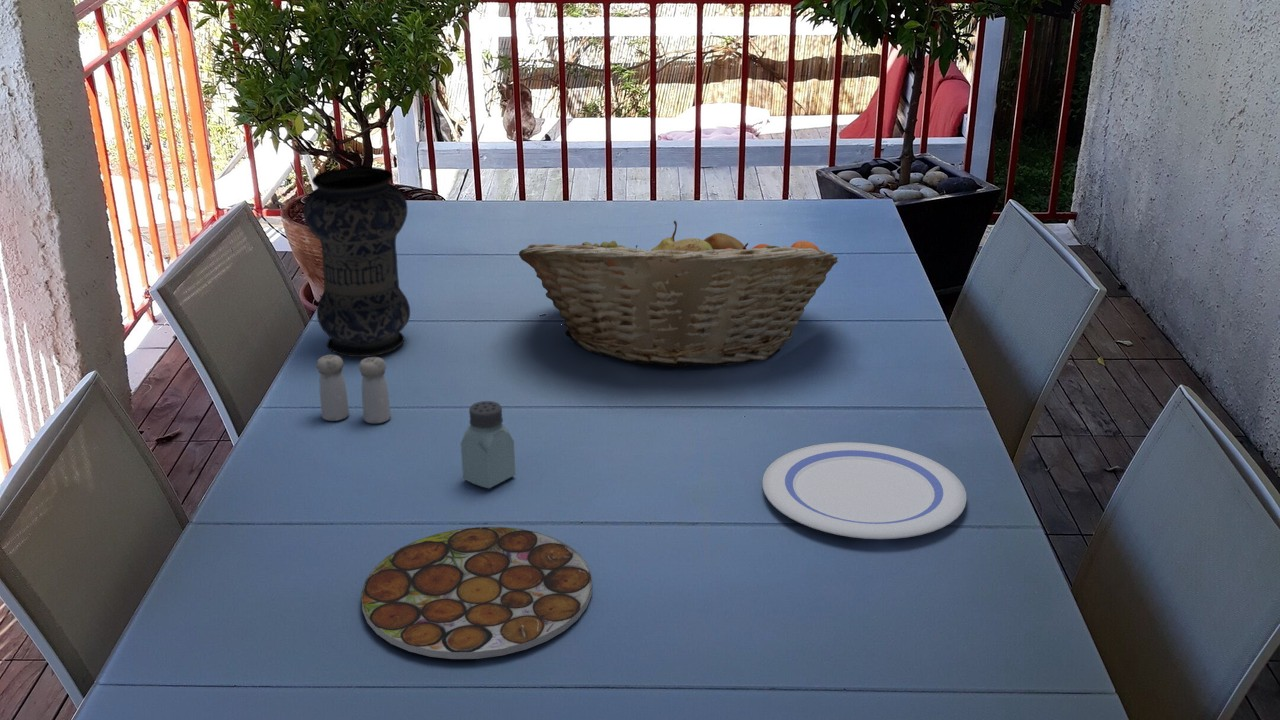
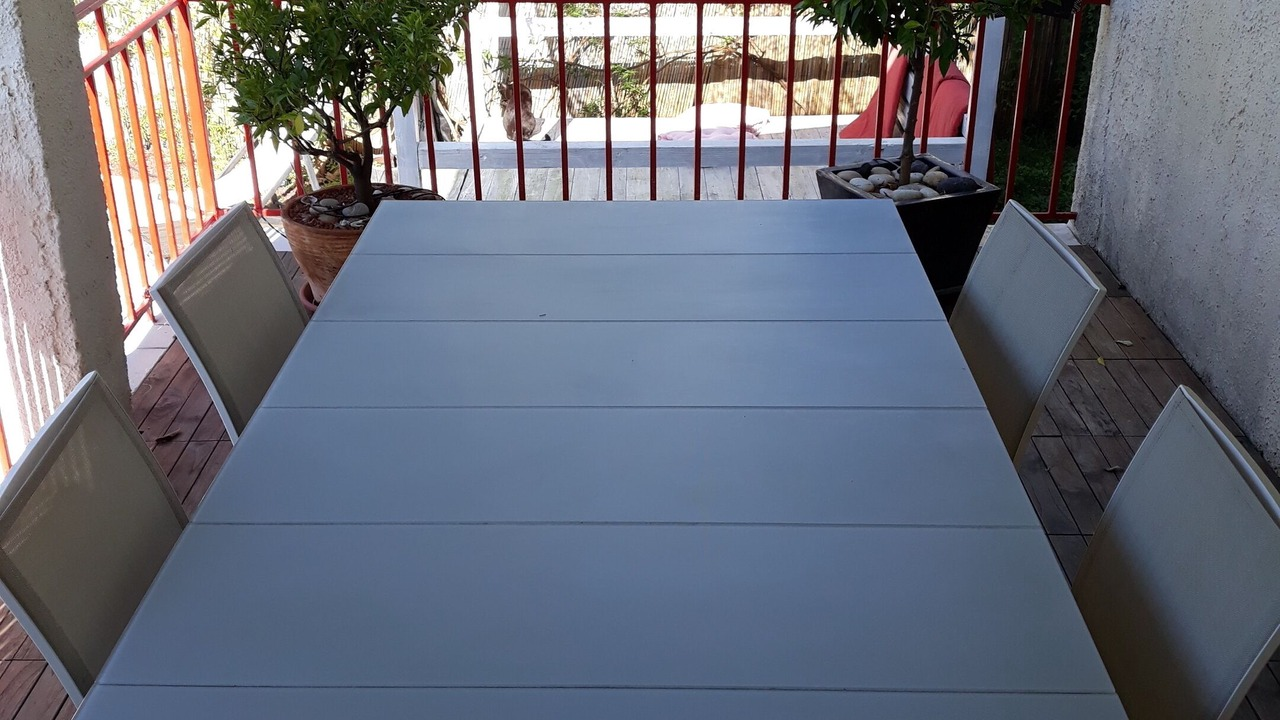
- plate (862, 488)
- fruit basket (677, 279)
- salt and pepper shaker (345, 387)
- saltshaker (487, 443)
- vase (360, 262)
- plate (478, 587)
